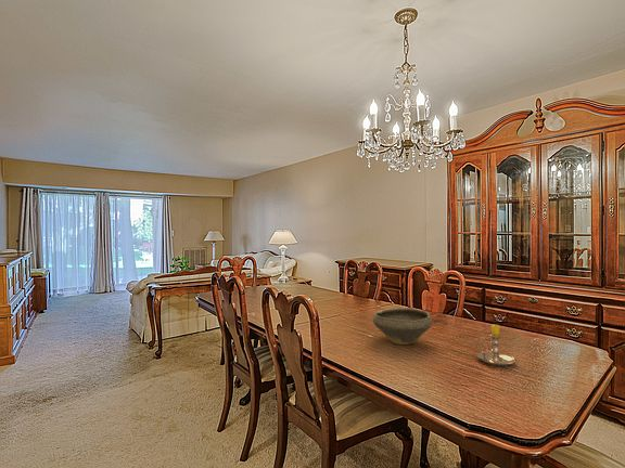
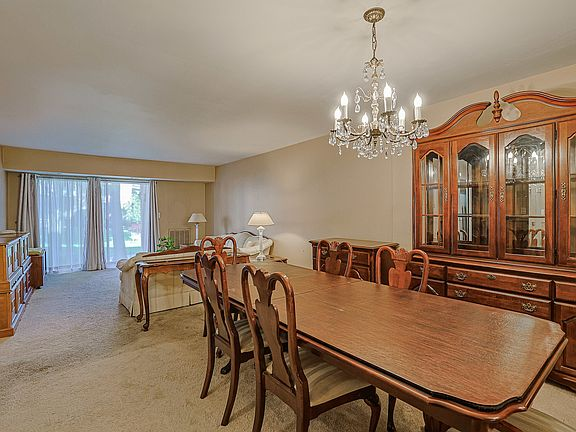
- candlestick (492, 340)
- bowl (401, 326)
